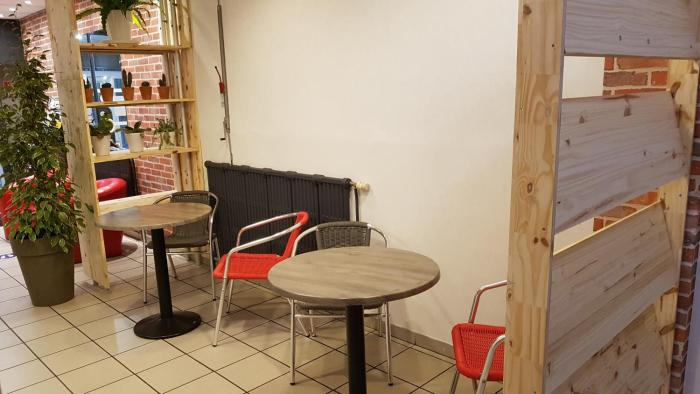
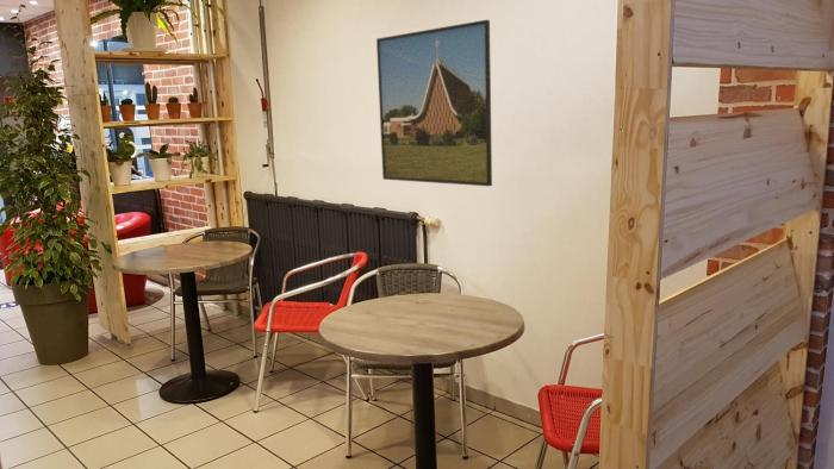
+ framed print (430, 107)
